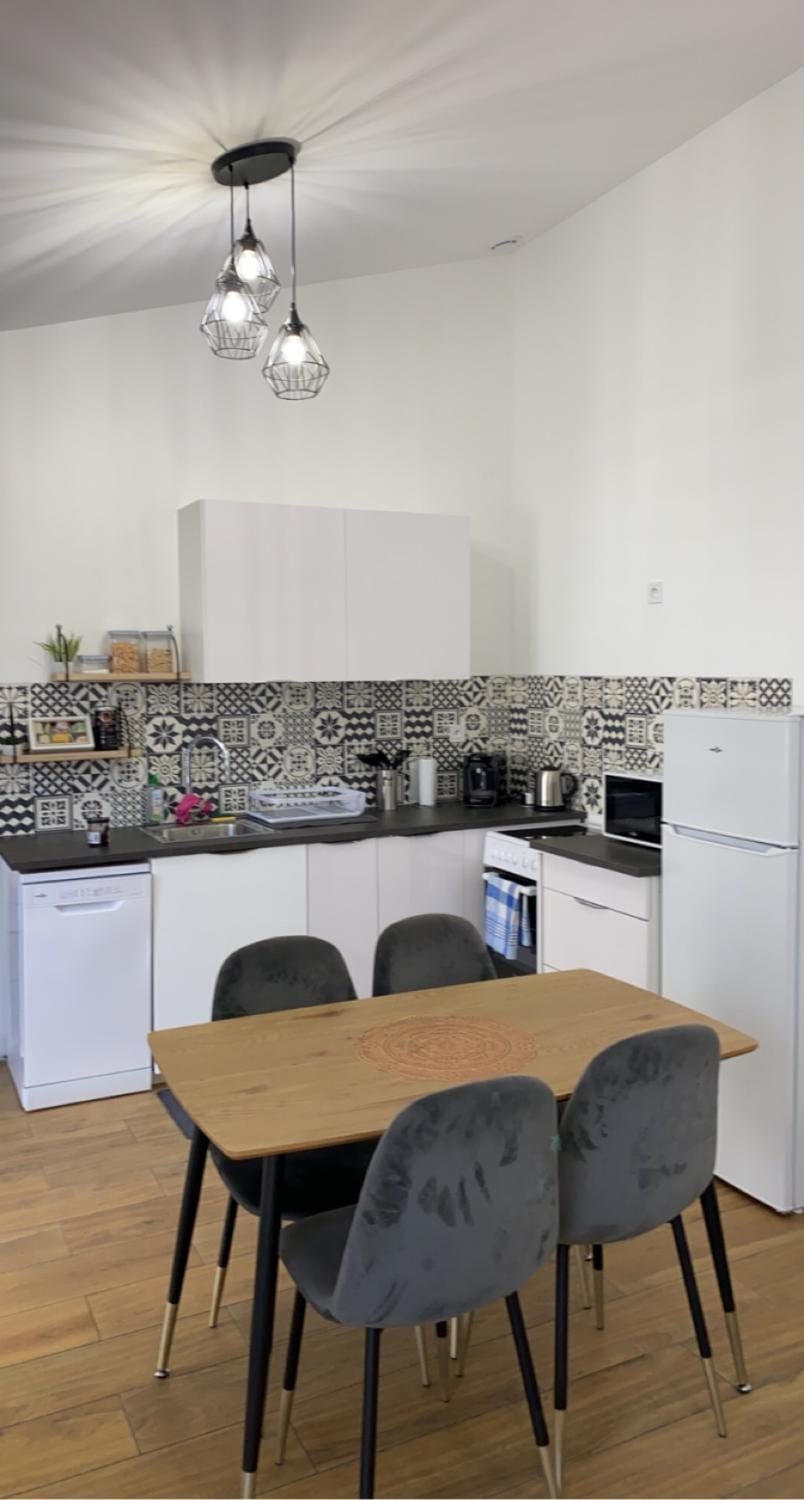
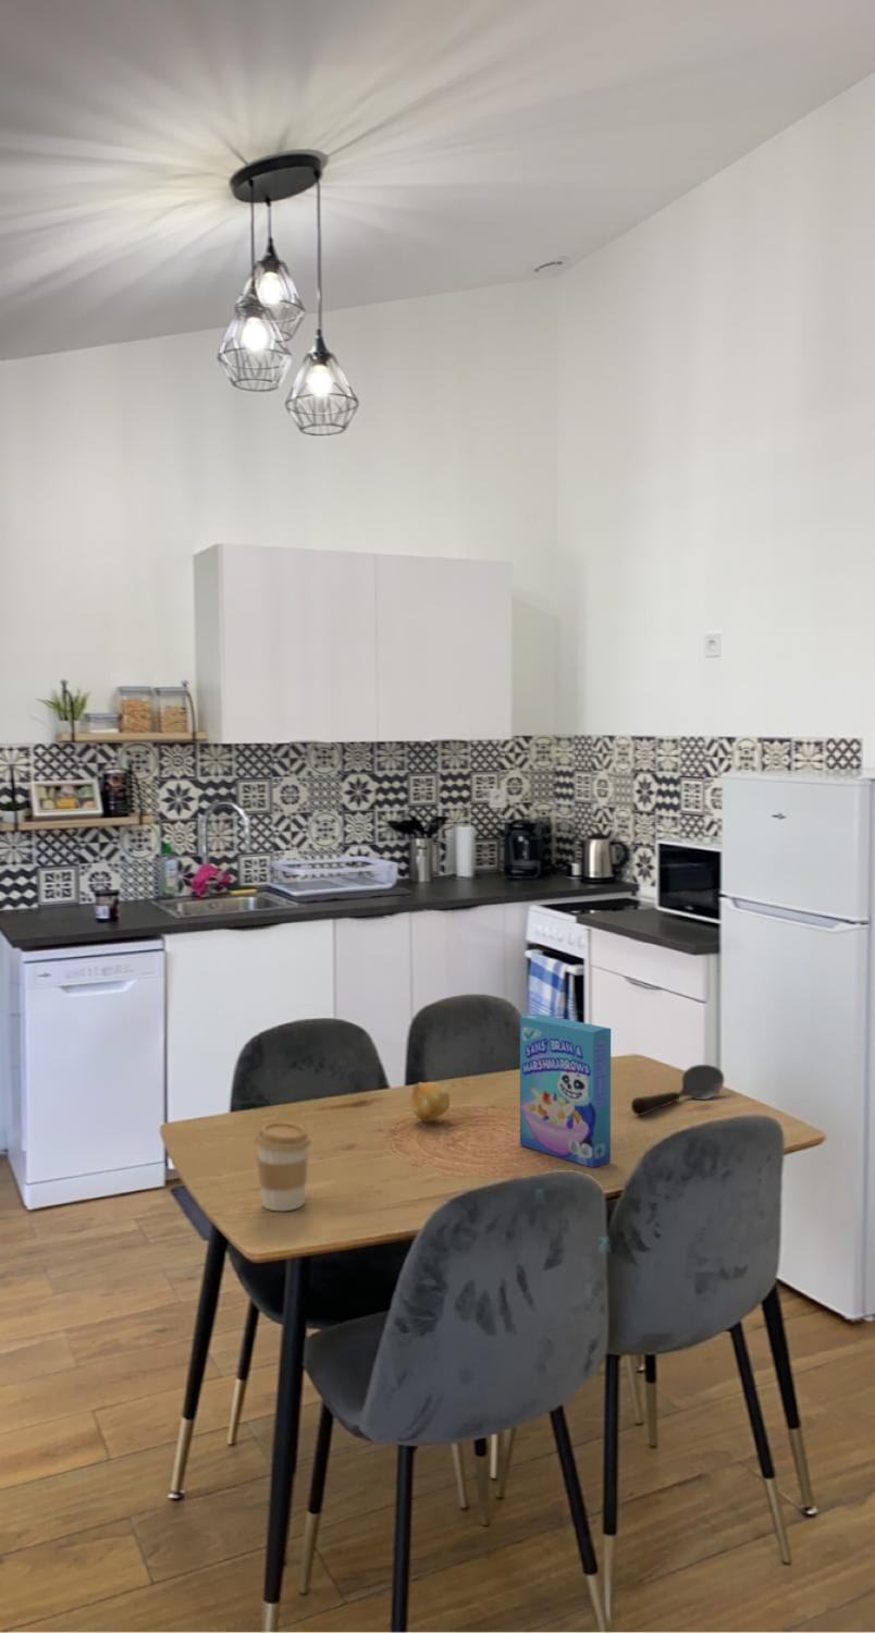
+ spoon (680, 1091)
+ fruit (430, 1102)
+ coffee cup (283, 1165)
+ cereal box (564, 1086)
